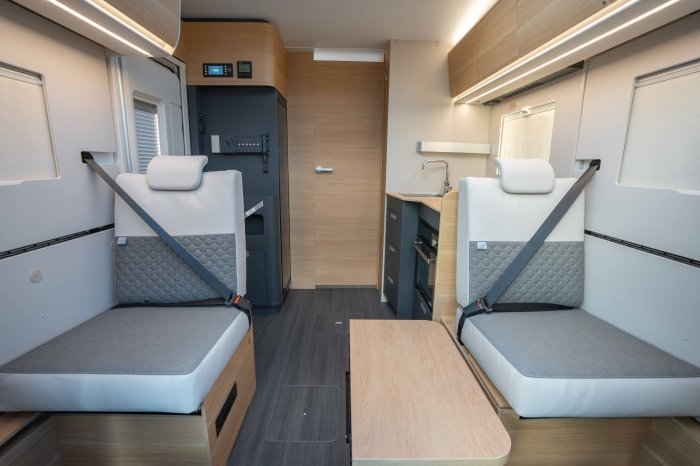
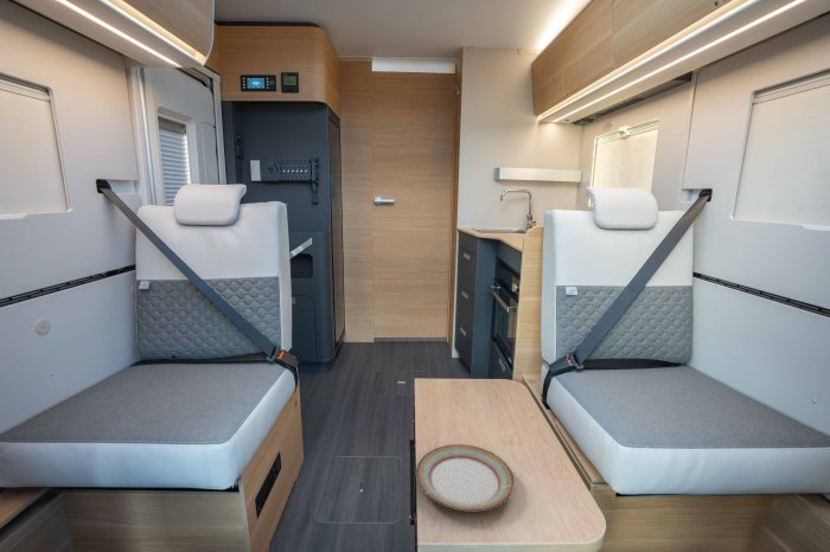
+ plate (464, 476)
